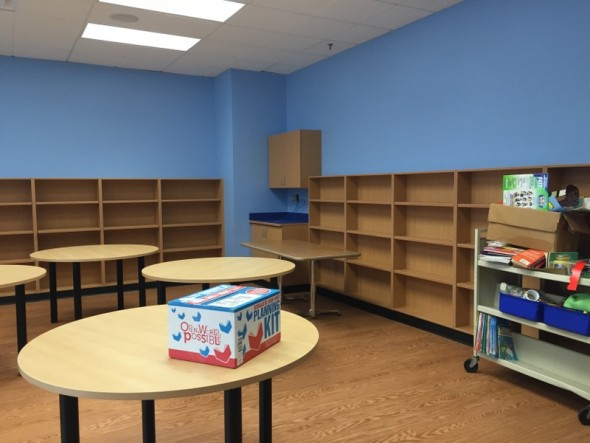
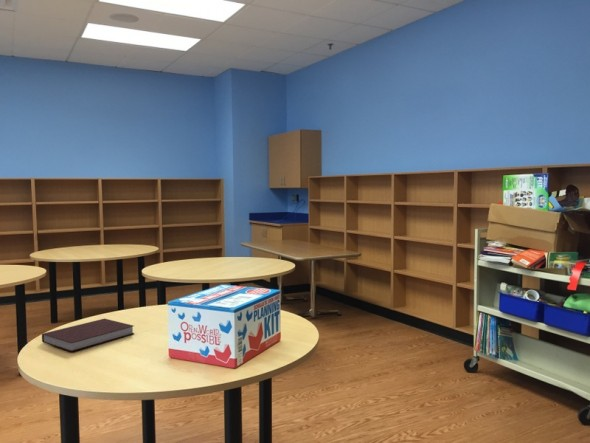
+ notebook (89, 333)
